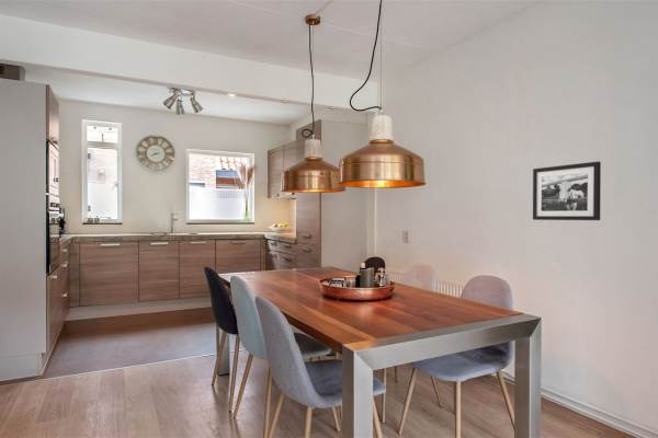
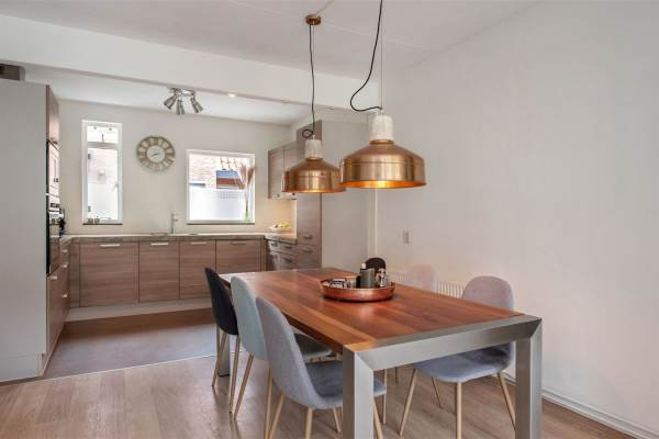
- picture frame (564, 193)
